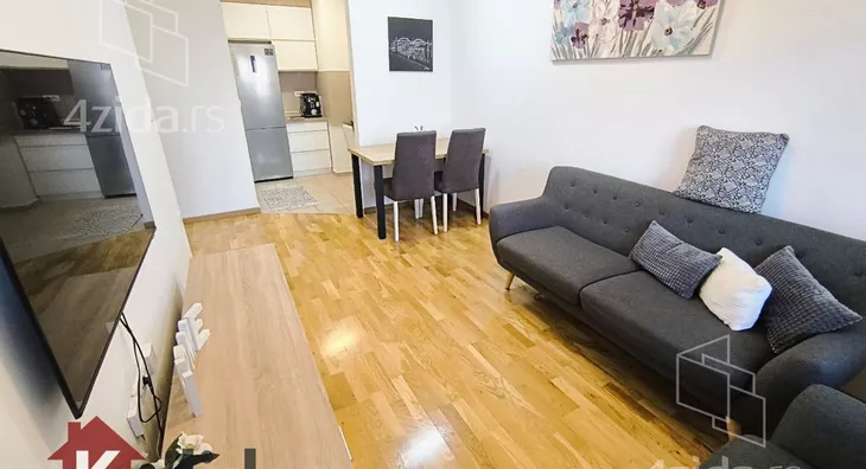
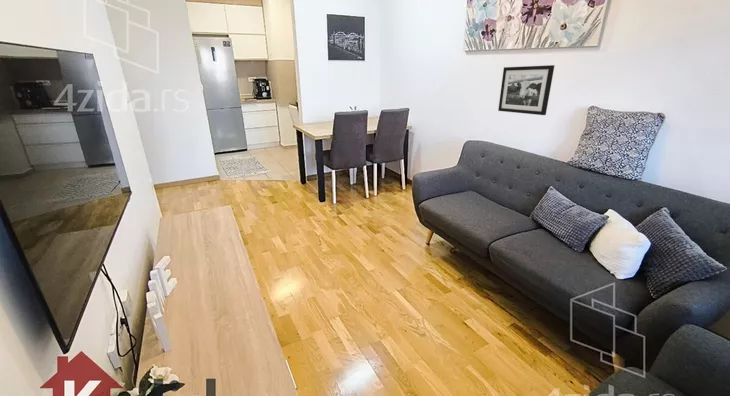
+ picture frame (523, 90)
